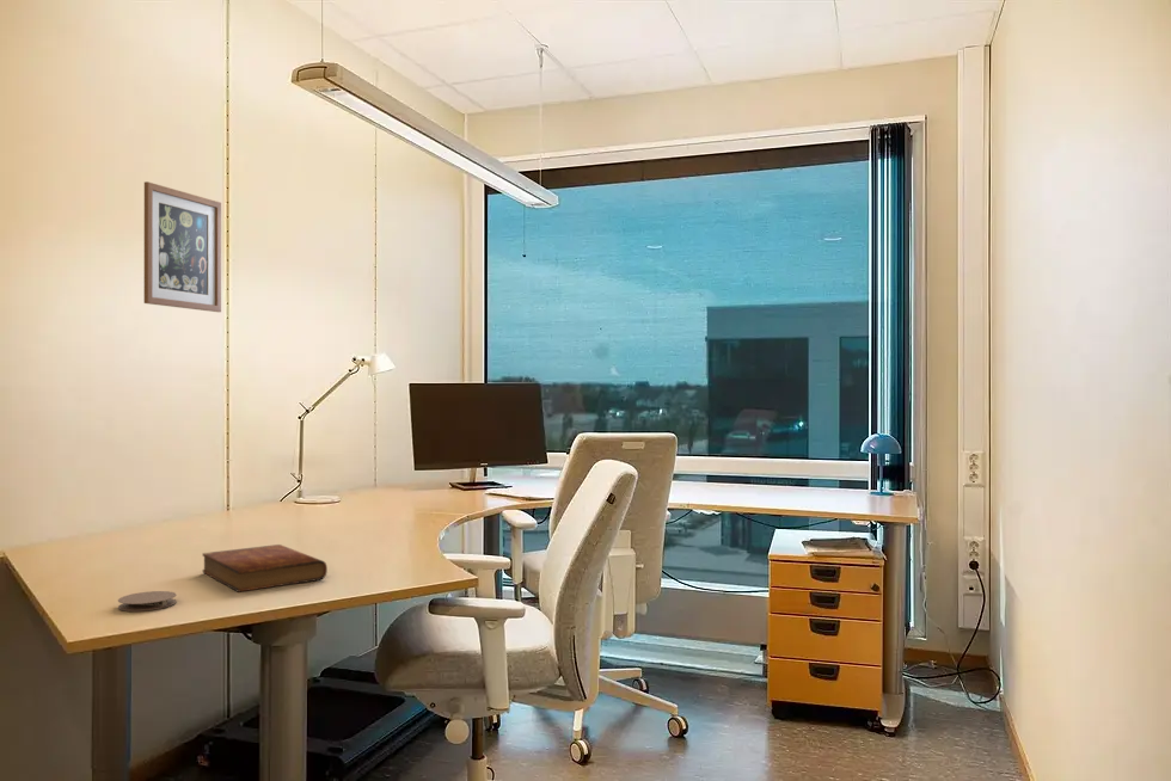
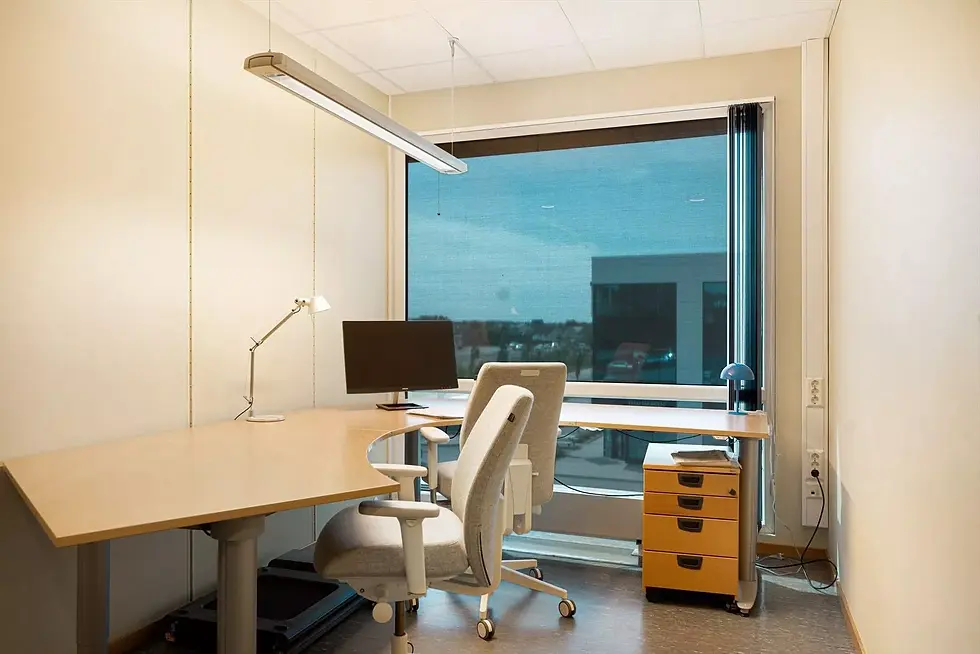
- coaster (147, 601)
- bible (263, 565)
- wall art (184, 250)
